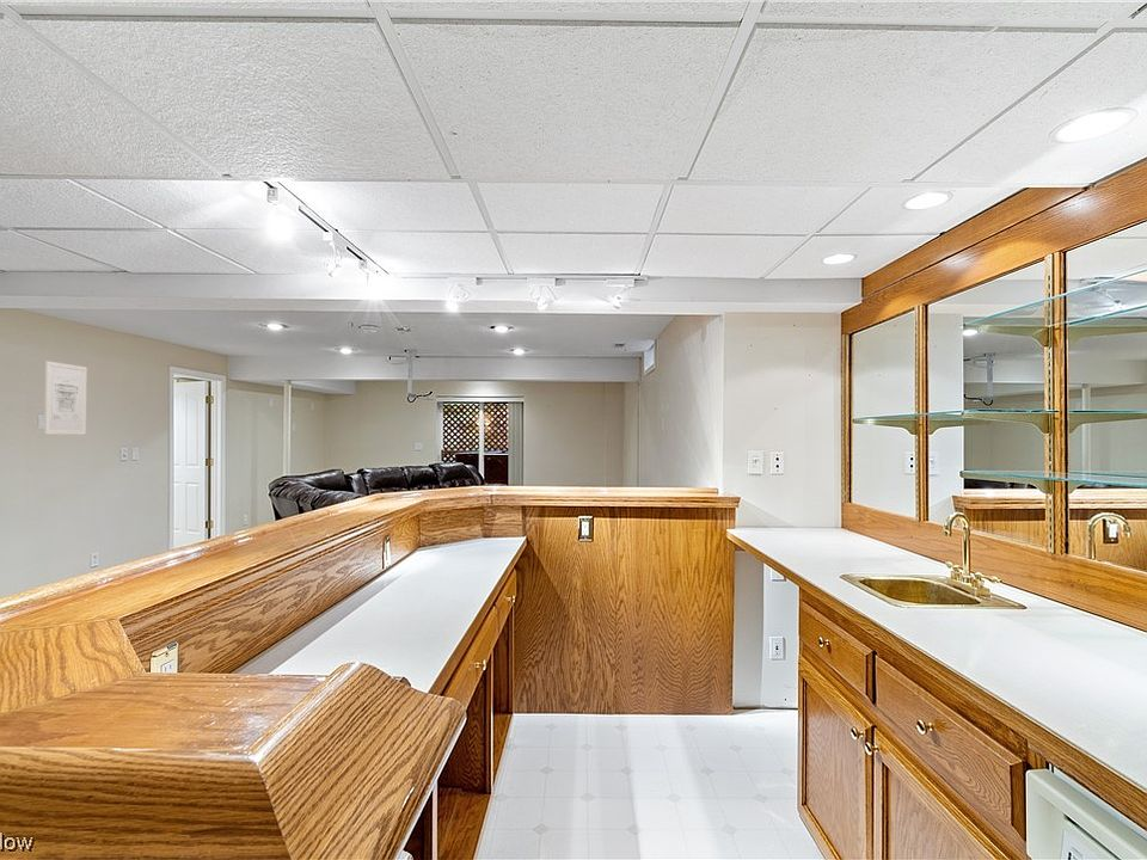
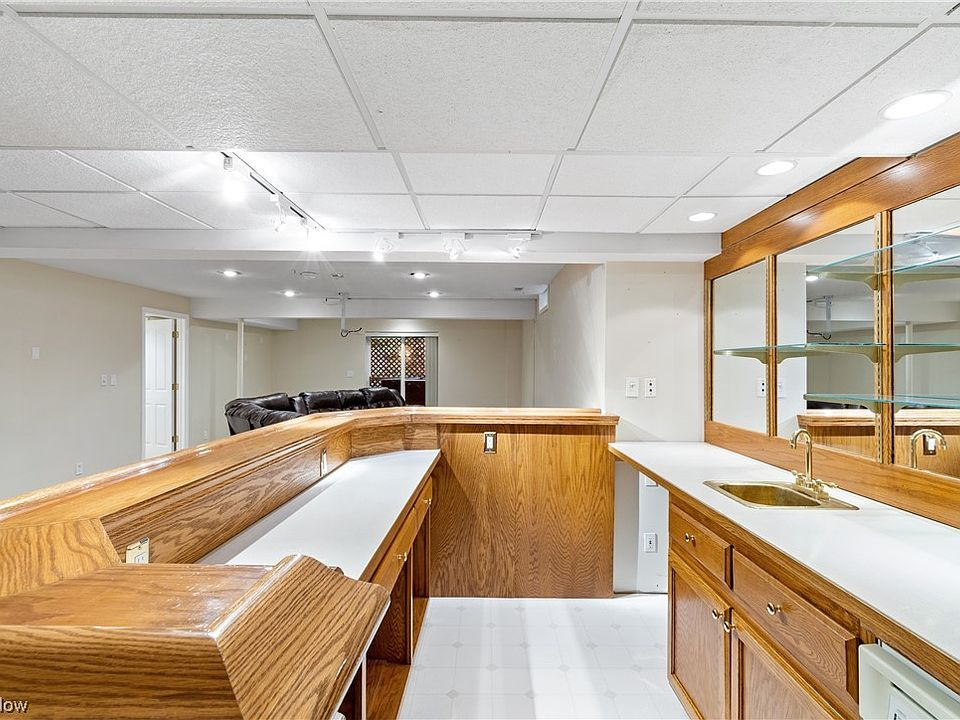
- wall art (66, 399)
